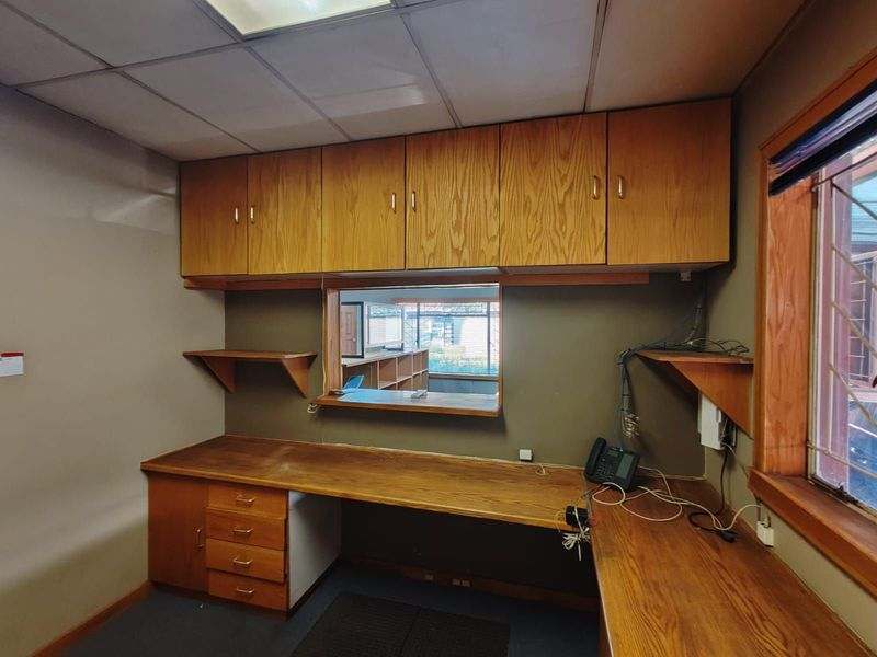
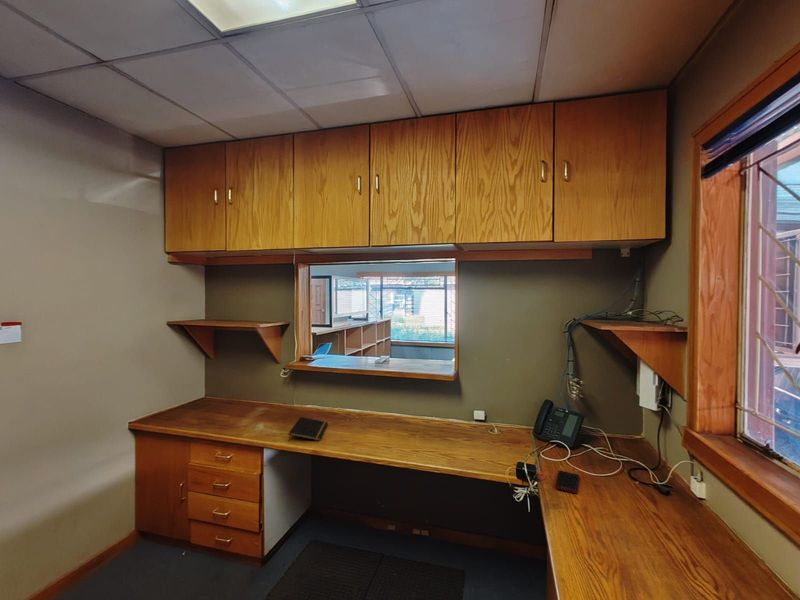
+ cell phone (567, 481)
+ notepad (309, 428)
